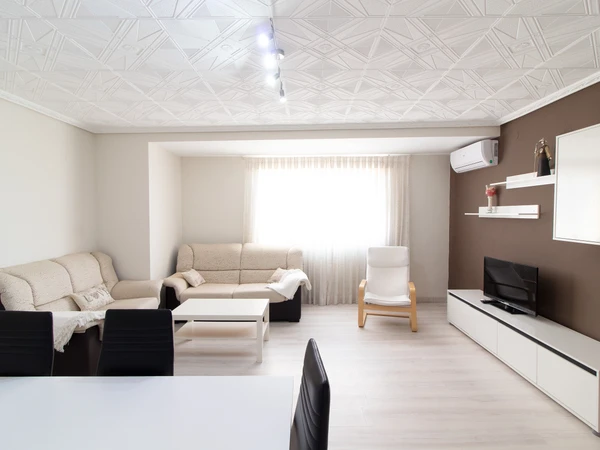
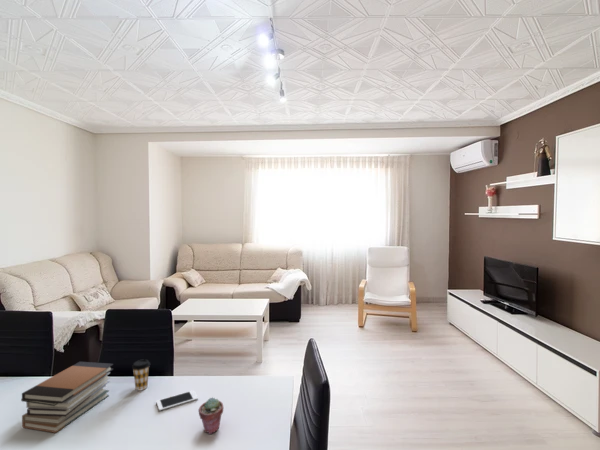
+ coffee cup (141, 375)
+ book stack (71, 393)
+ cell phone (177, 399)
+ potted succulent (211, 413)
